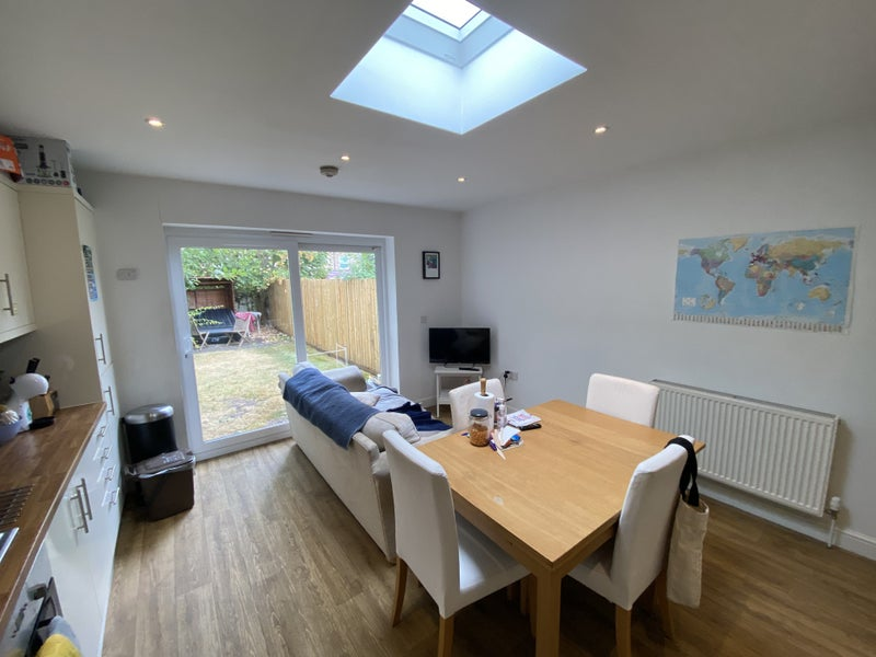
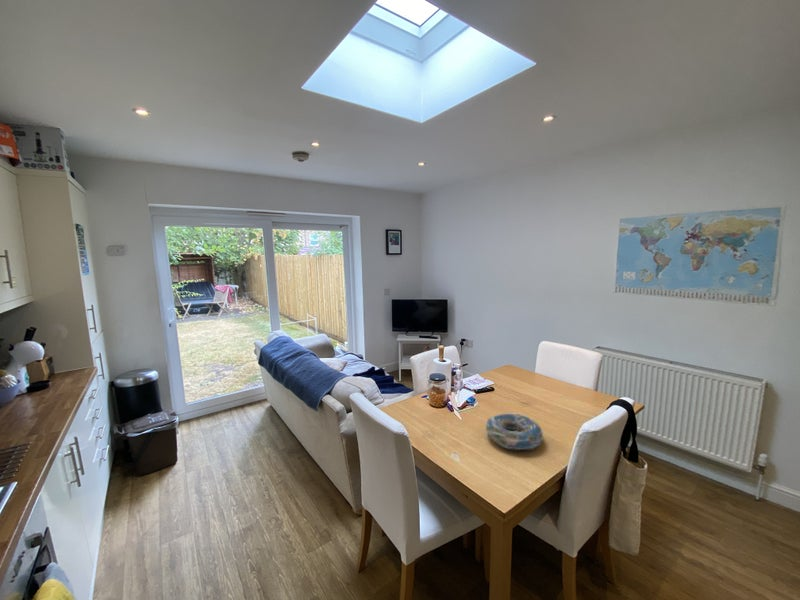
+ decorative bowl (513, 431)
